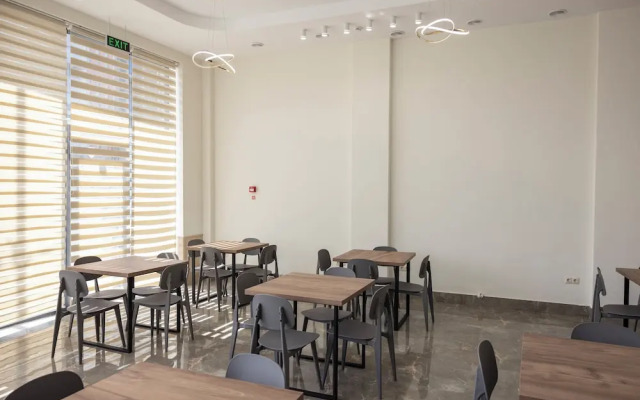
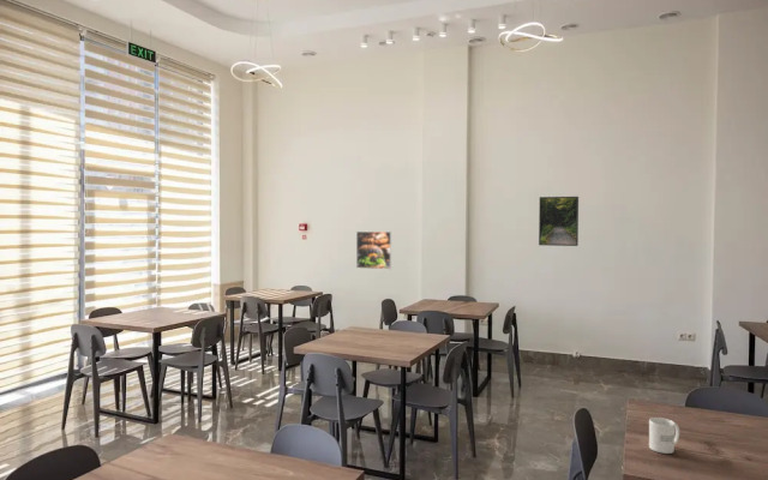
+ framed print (558, 221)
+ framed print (373, 250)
+ mug (662, 433)
